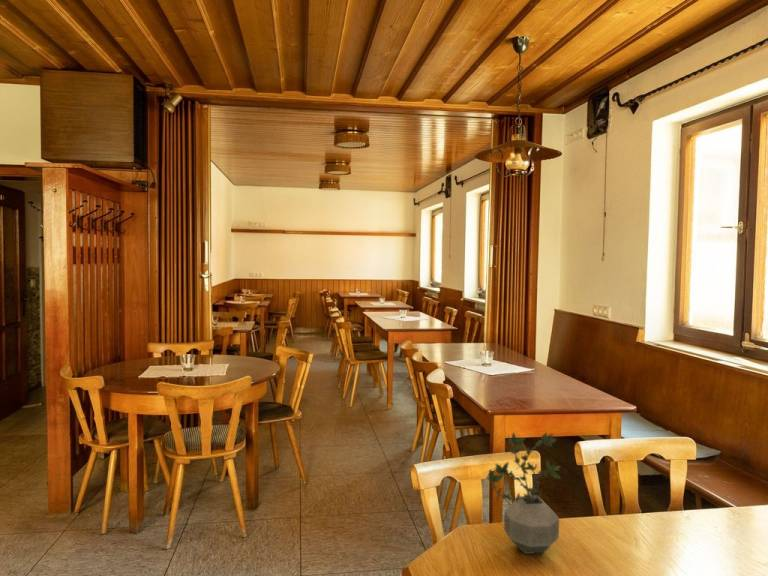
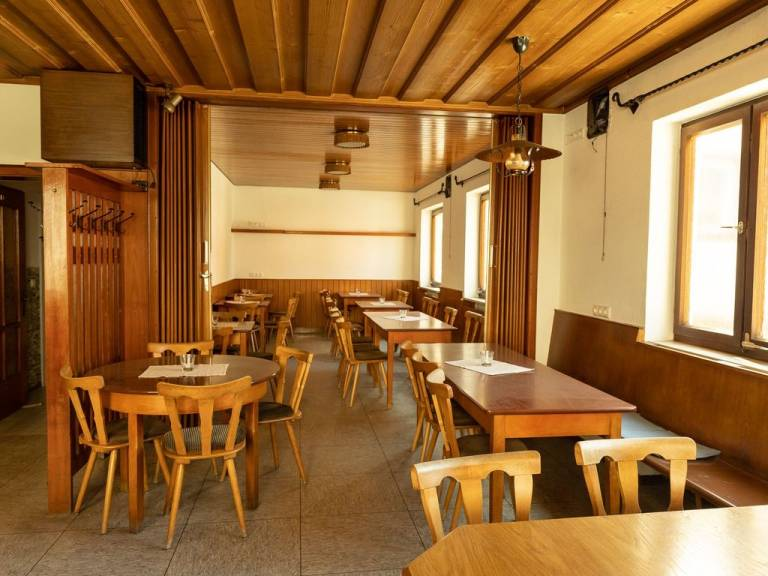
- potted plant (524, 488)
